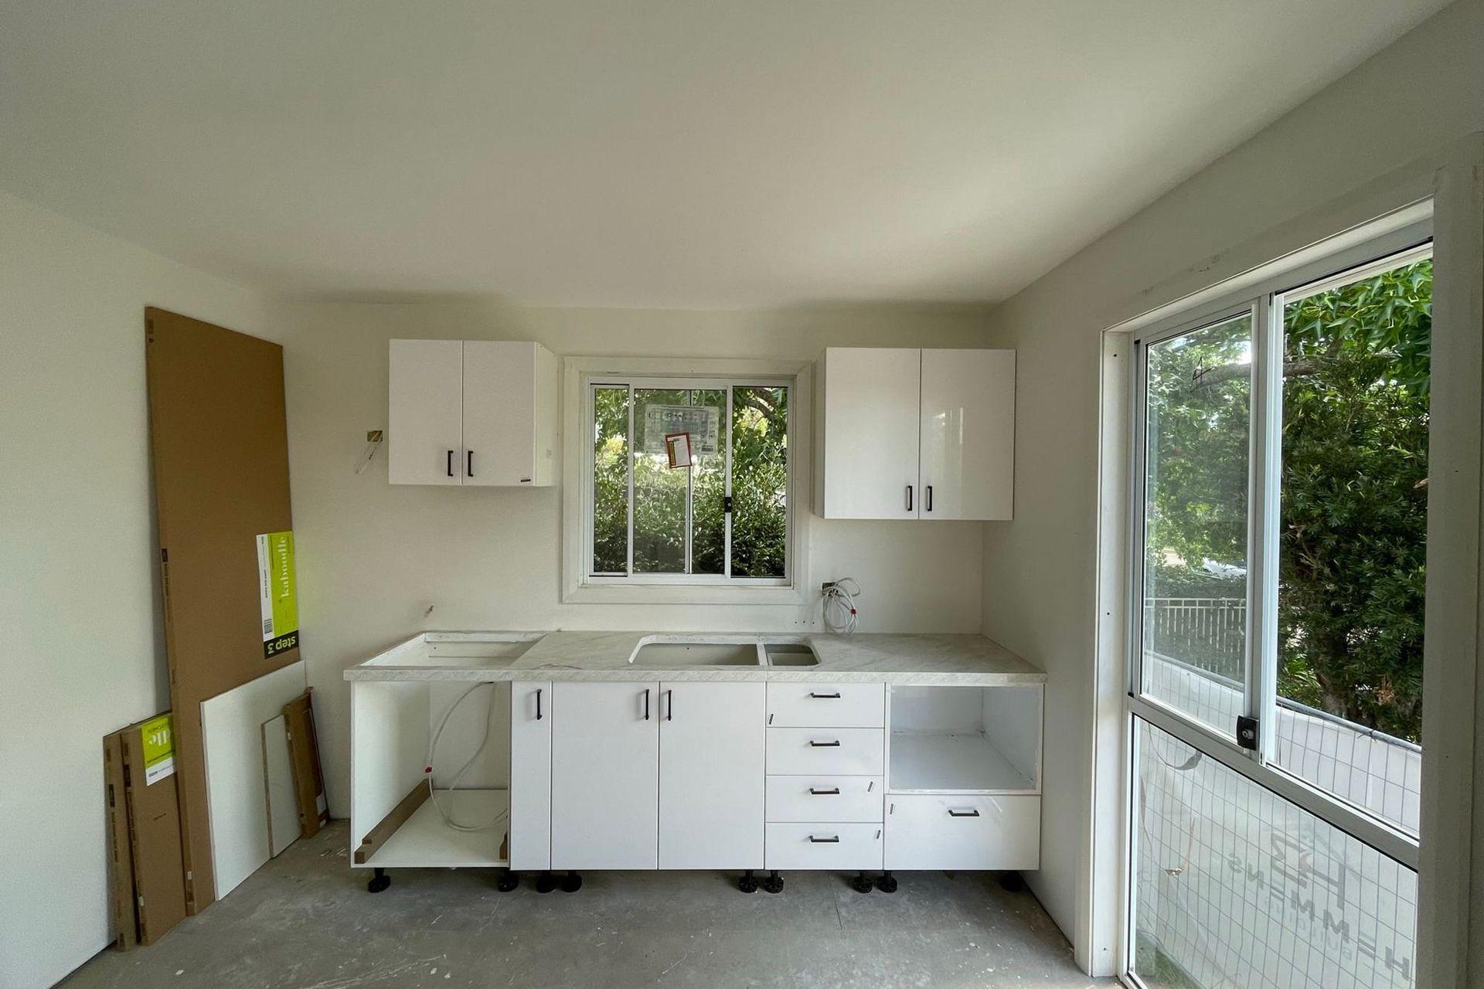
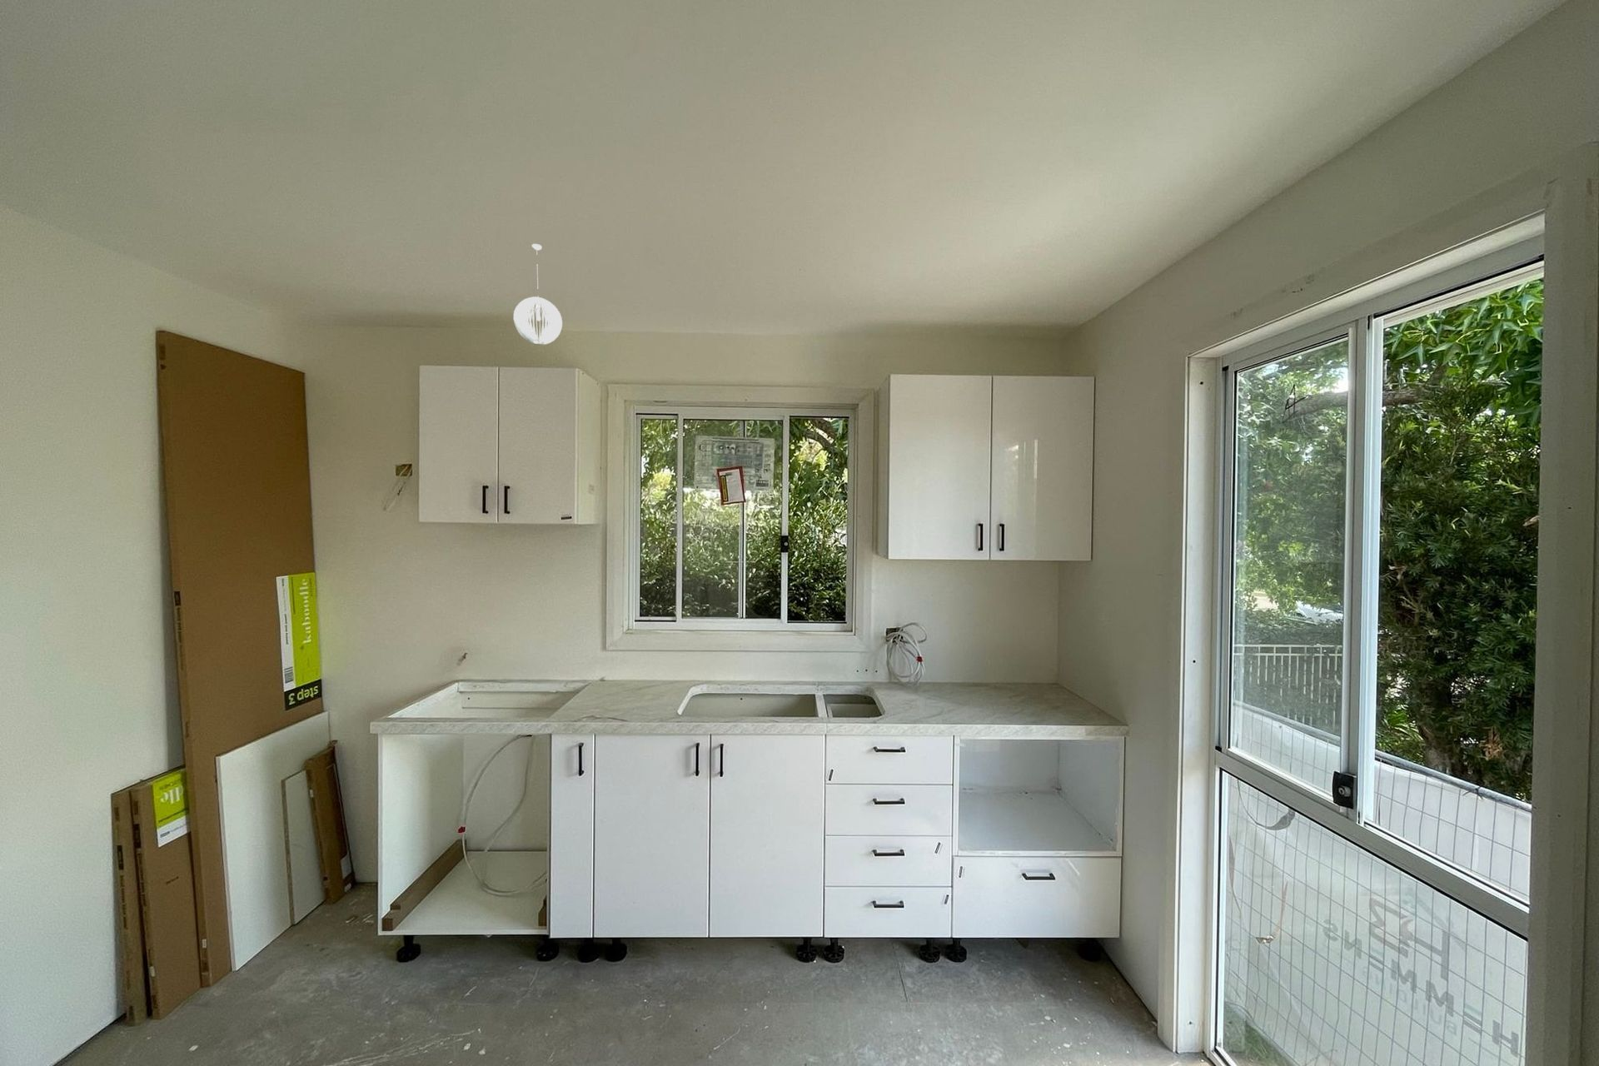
+ pendant light (537, 297)
